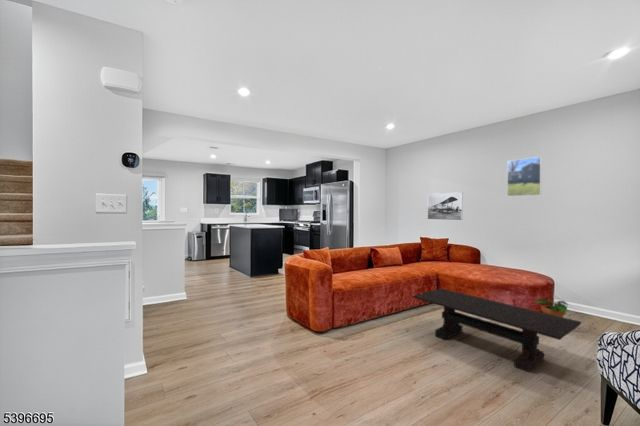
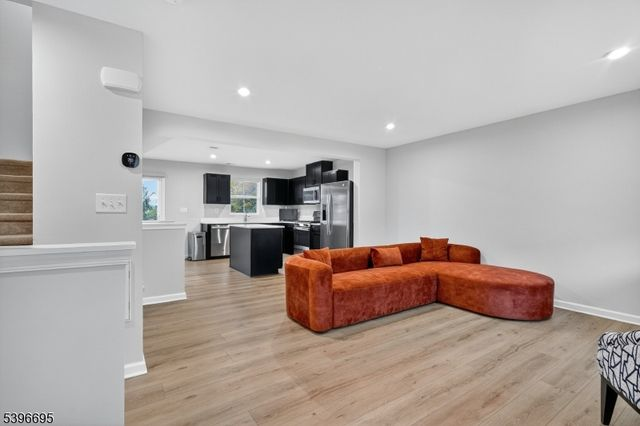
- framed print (444, 206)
- potted plant (552, 314)
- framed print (523, 177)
- coffee table (485, 327)
